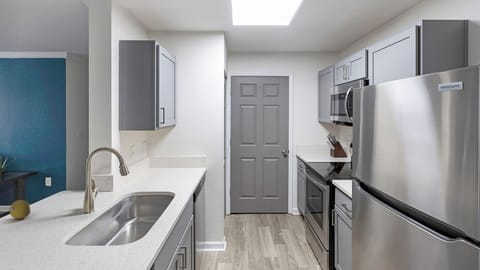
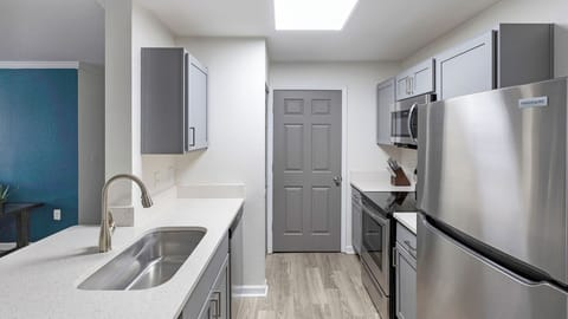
- fruit (20, 209)
